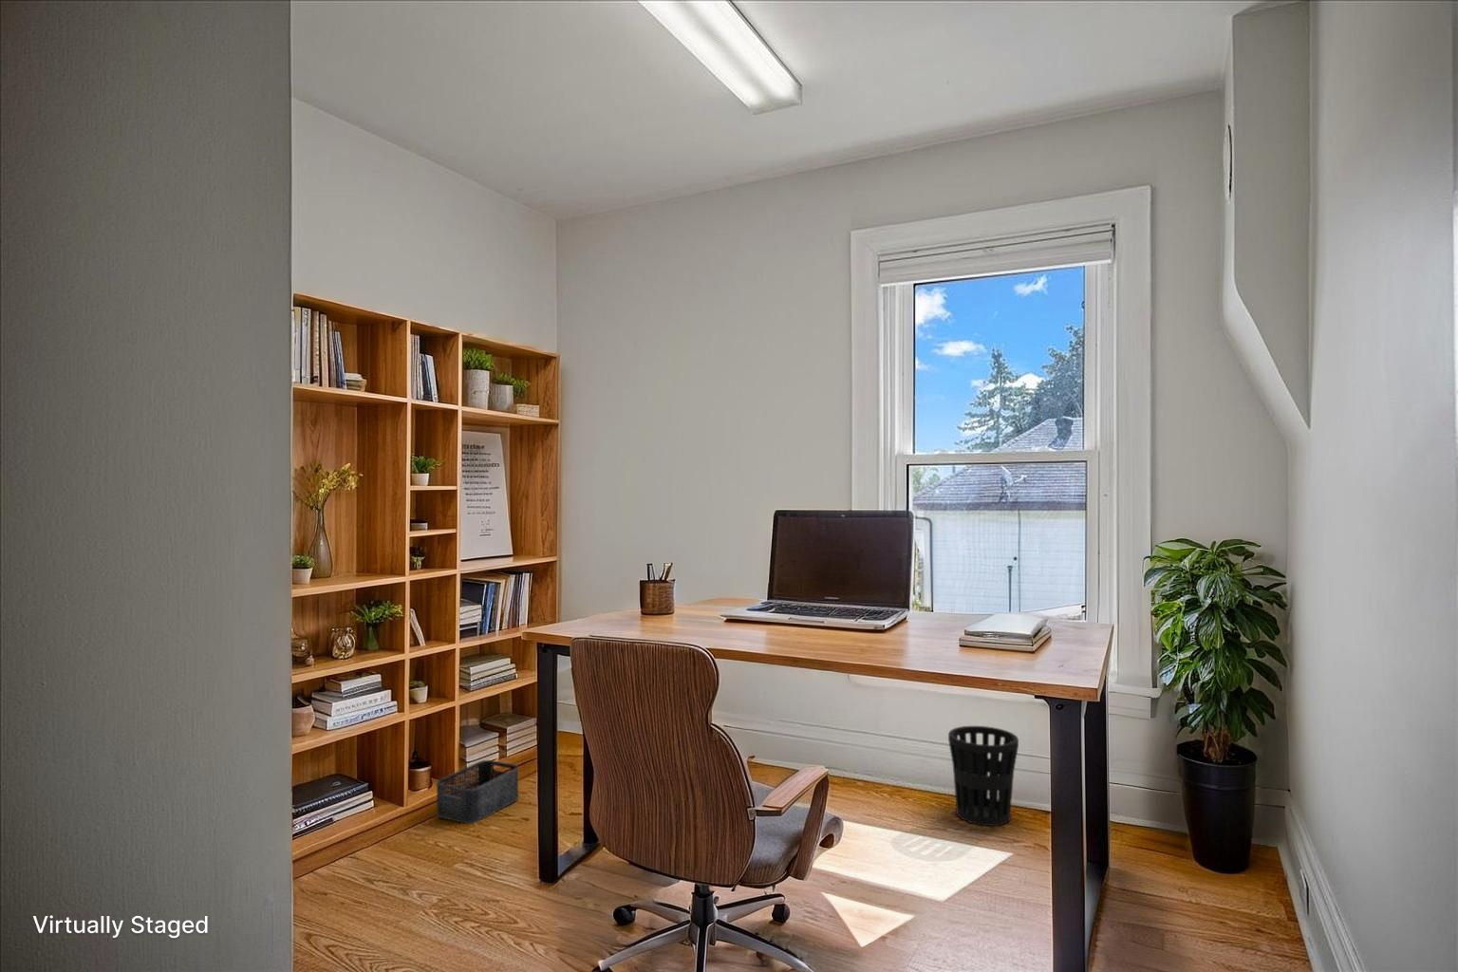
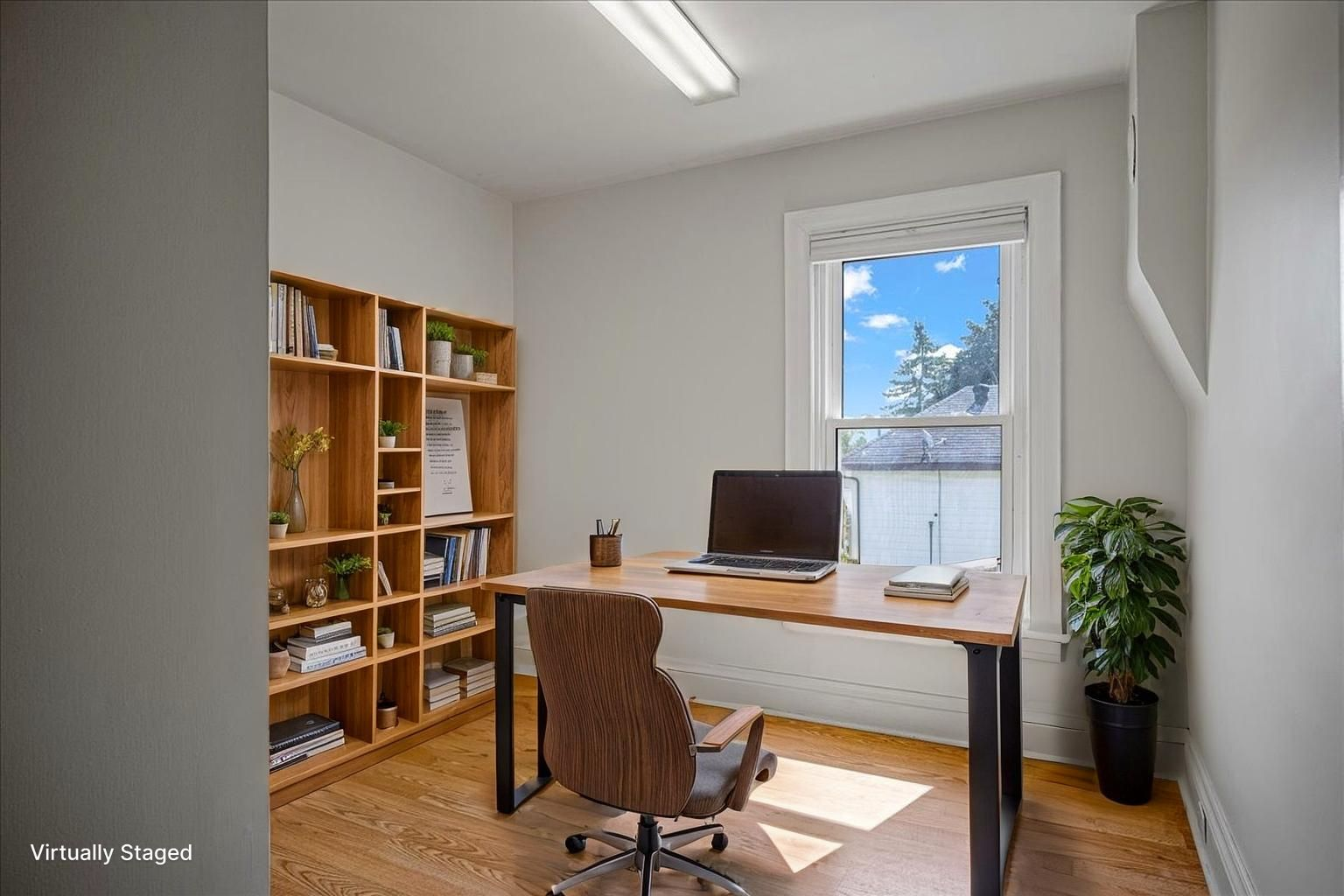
- wastebasket (983, 775)
- storage bin (478, 790)
